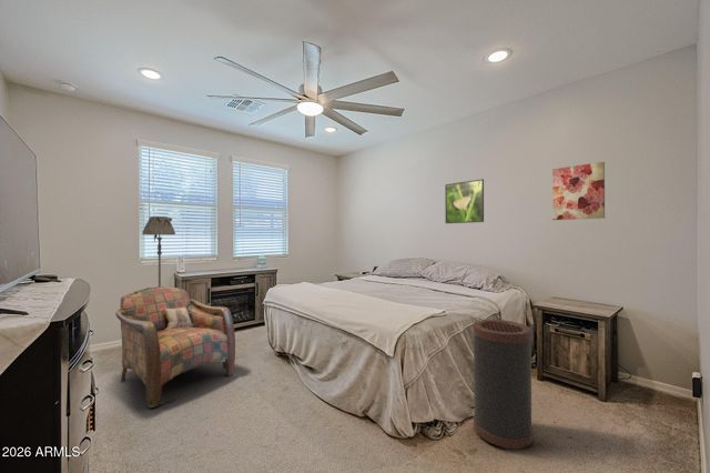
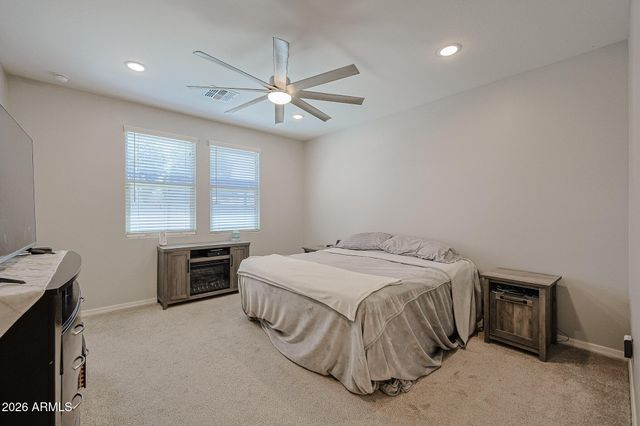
- floor lamp (159, 279)
- wall art (577, 192)
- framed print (463, 202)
- trash can (501, 380)
- armchair (171, 334)
